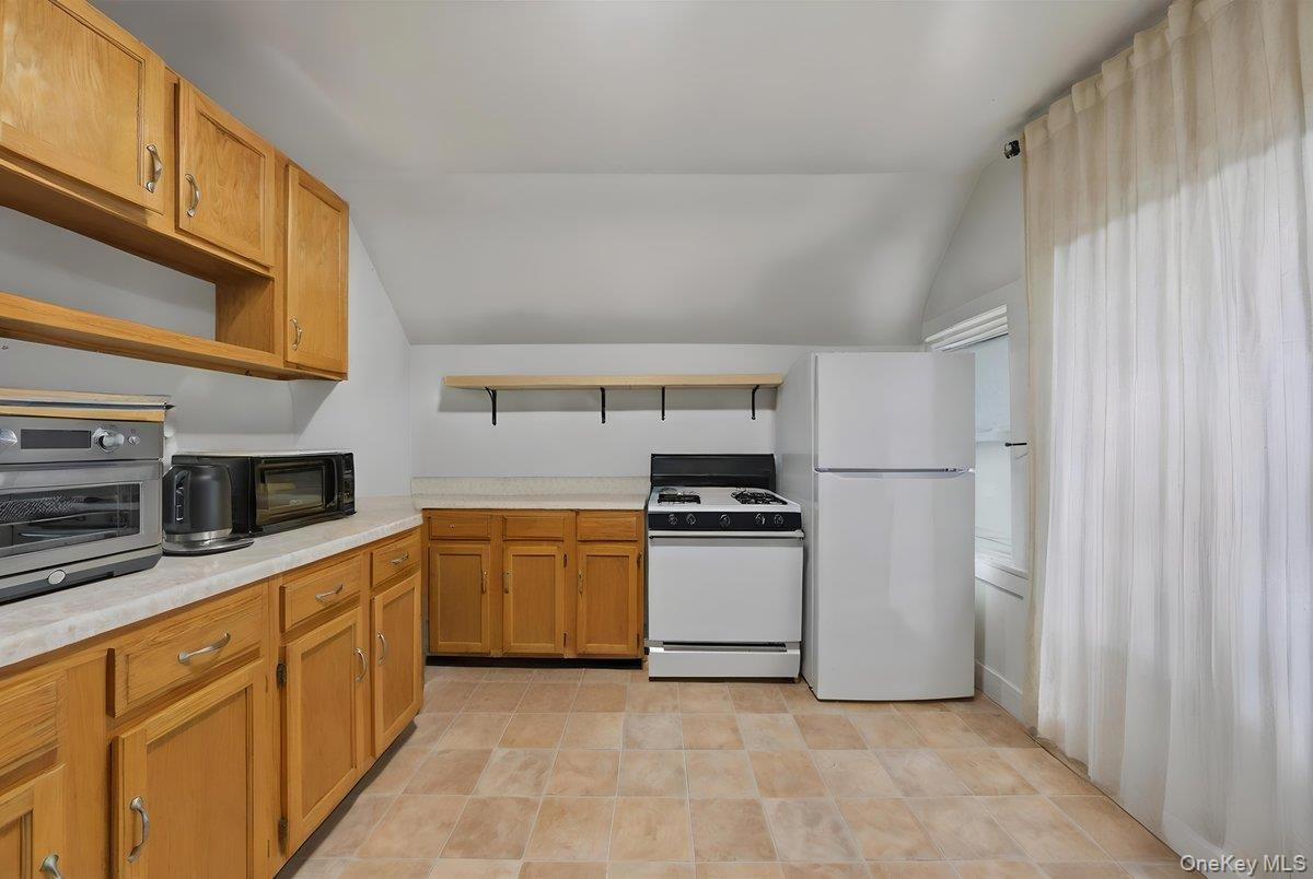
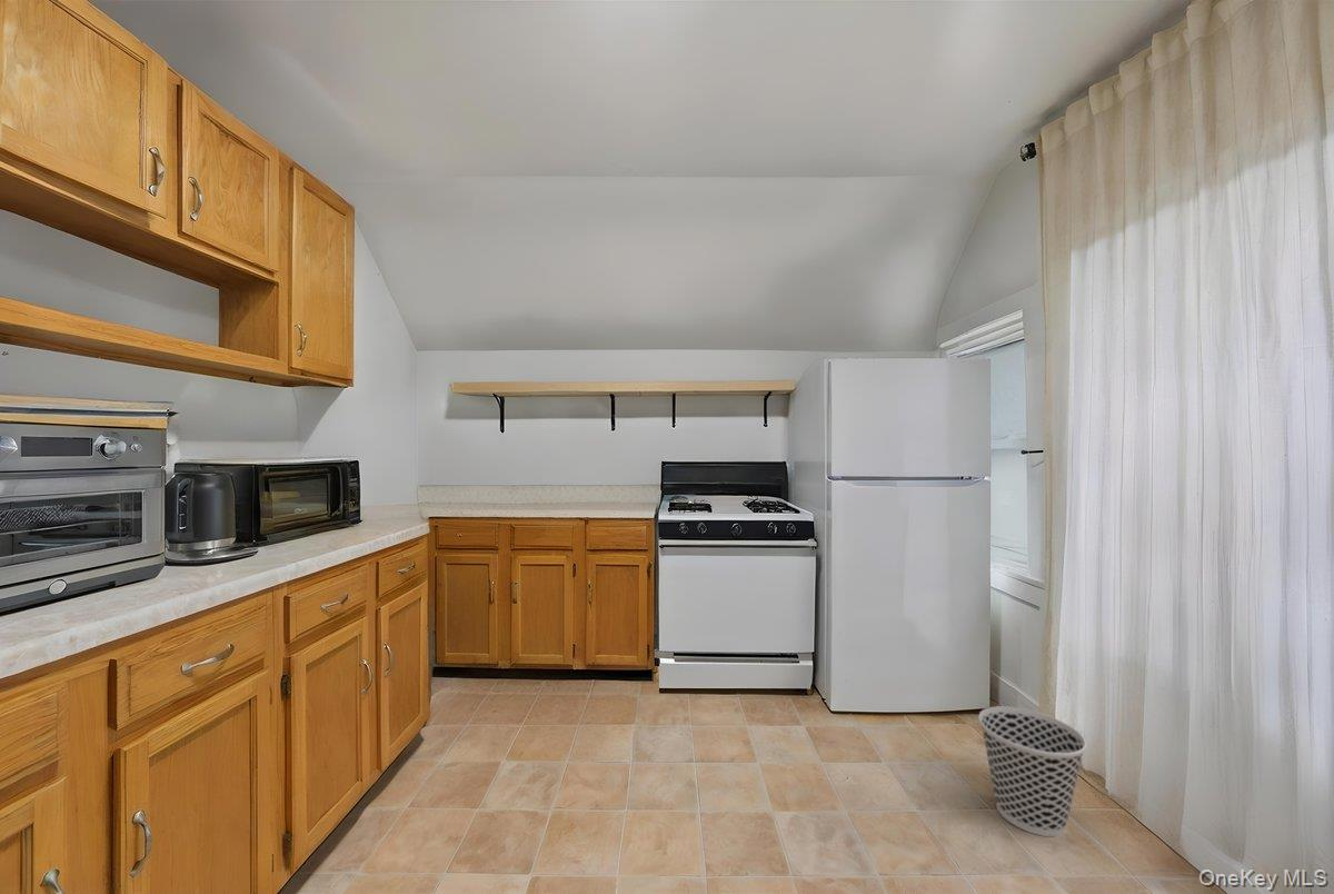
+ wastebasket (1029, 771)
